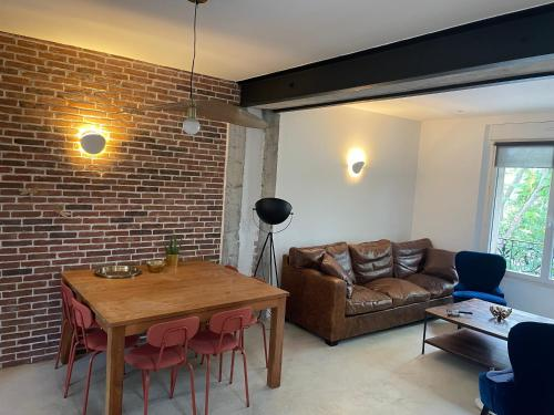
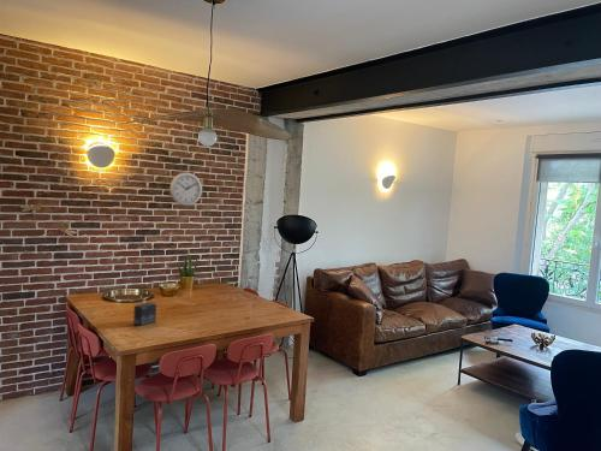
+ small box (144, 313)
+ wall clock (186, 189)
